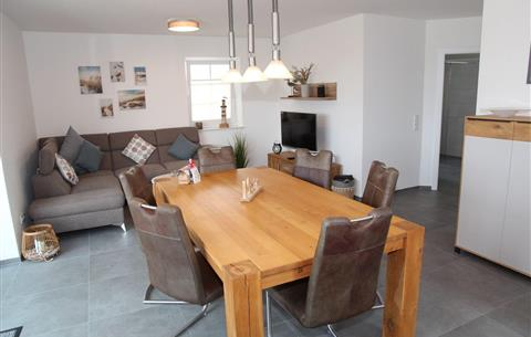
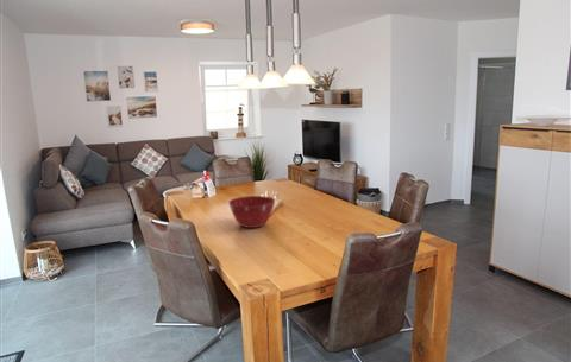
+ mixing bowl (252, 212)
